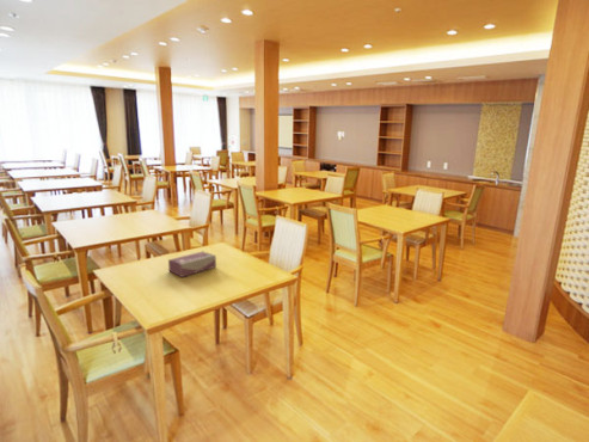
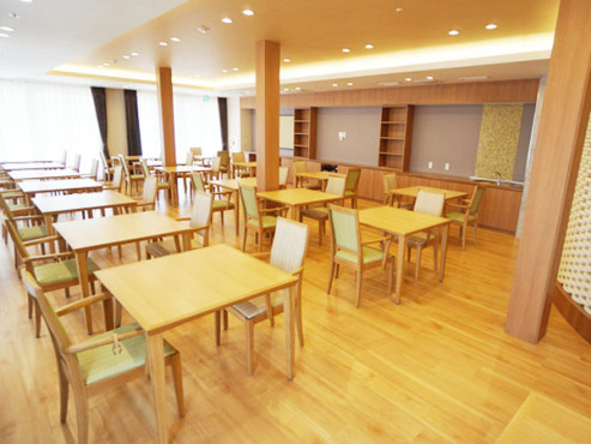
- tissue box (192, 263)
